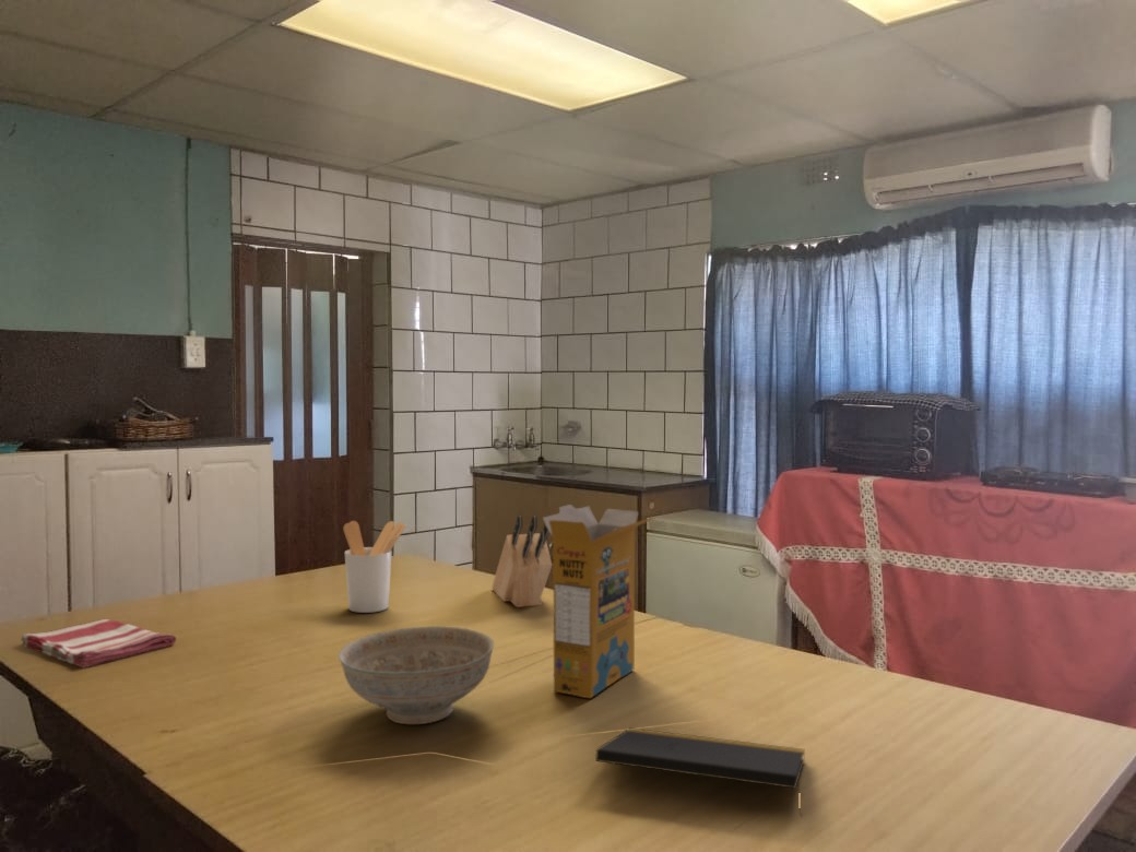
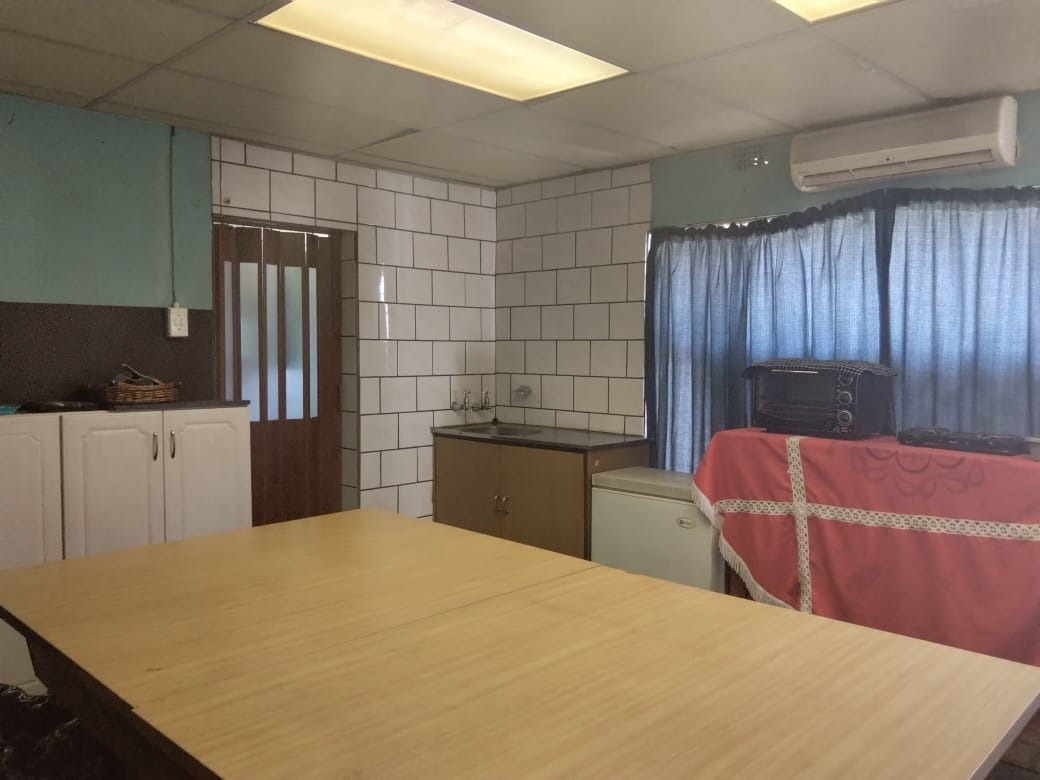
- knife block (522, 555)
- utensil holder (377, 564)
- dish towel (97, 639)
- decorative bowl (417, 678)
- notepad (703, 755)
- cereal box (601, 594)
